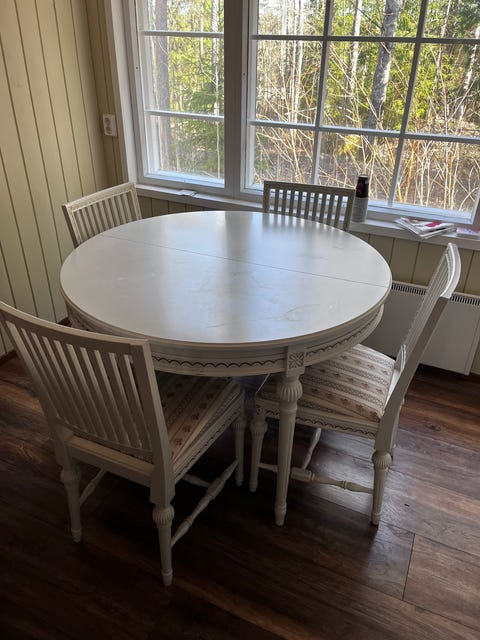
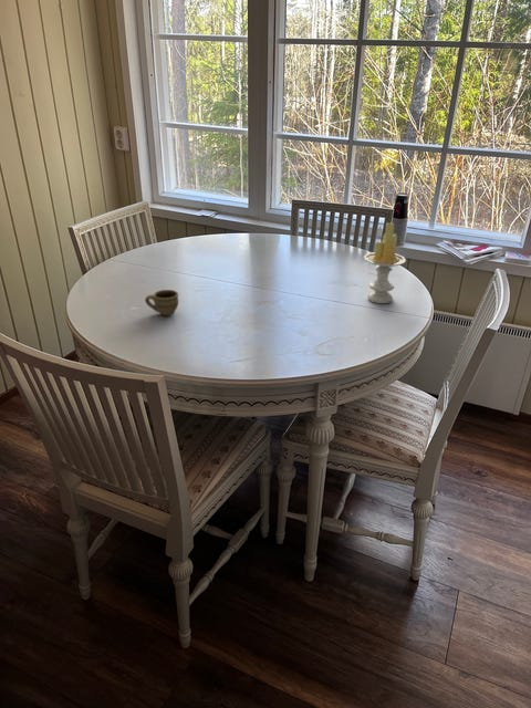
+ cup (162, 302)
+ candle (384, 261)
